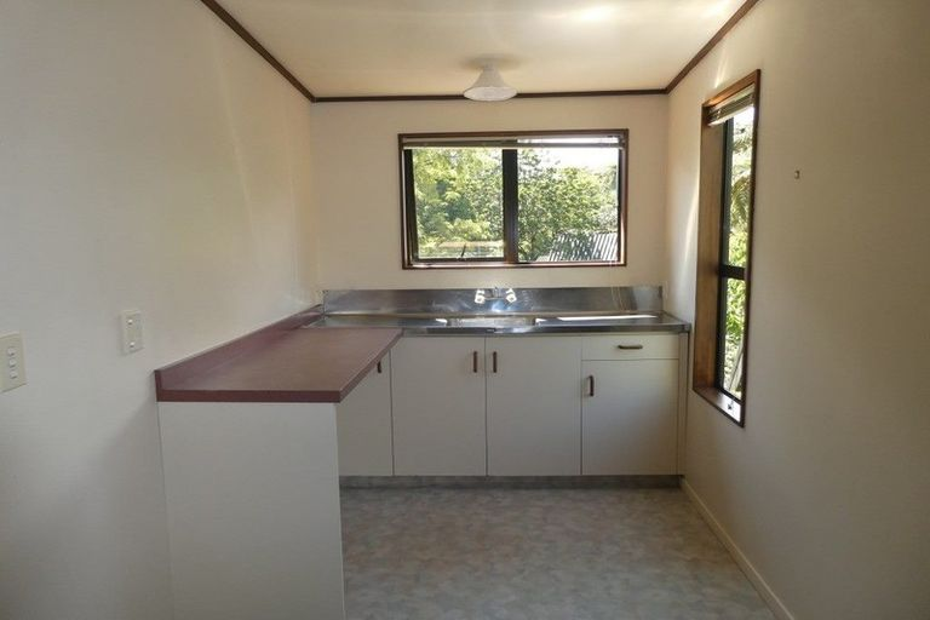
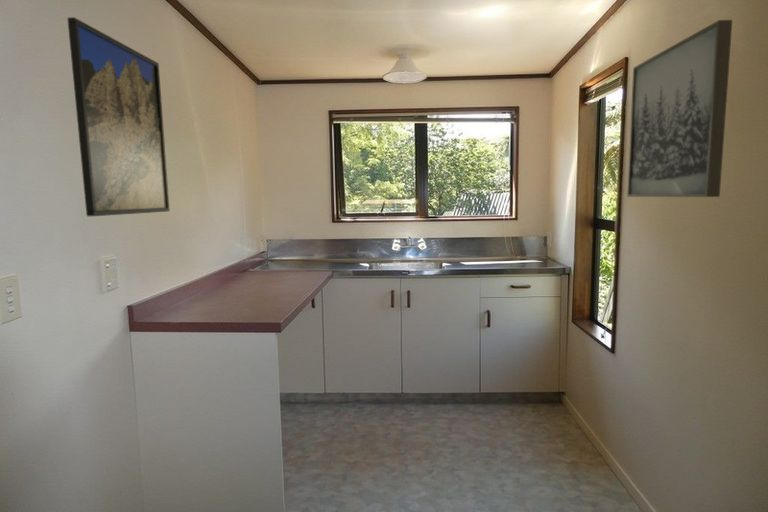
+ wall art (670, 123)
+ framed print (127, 130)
